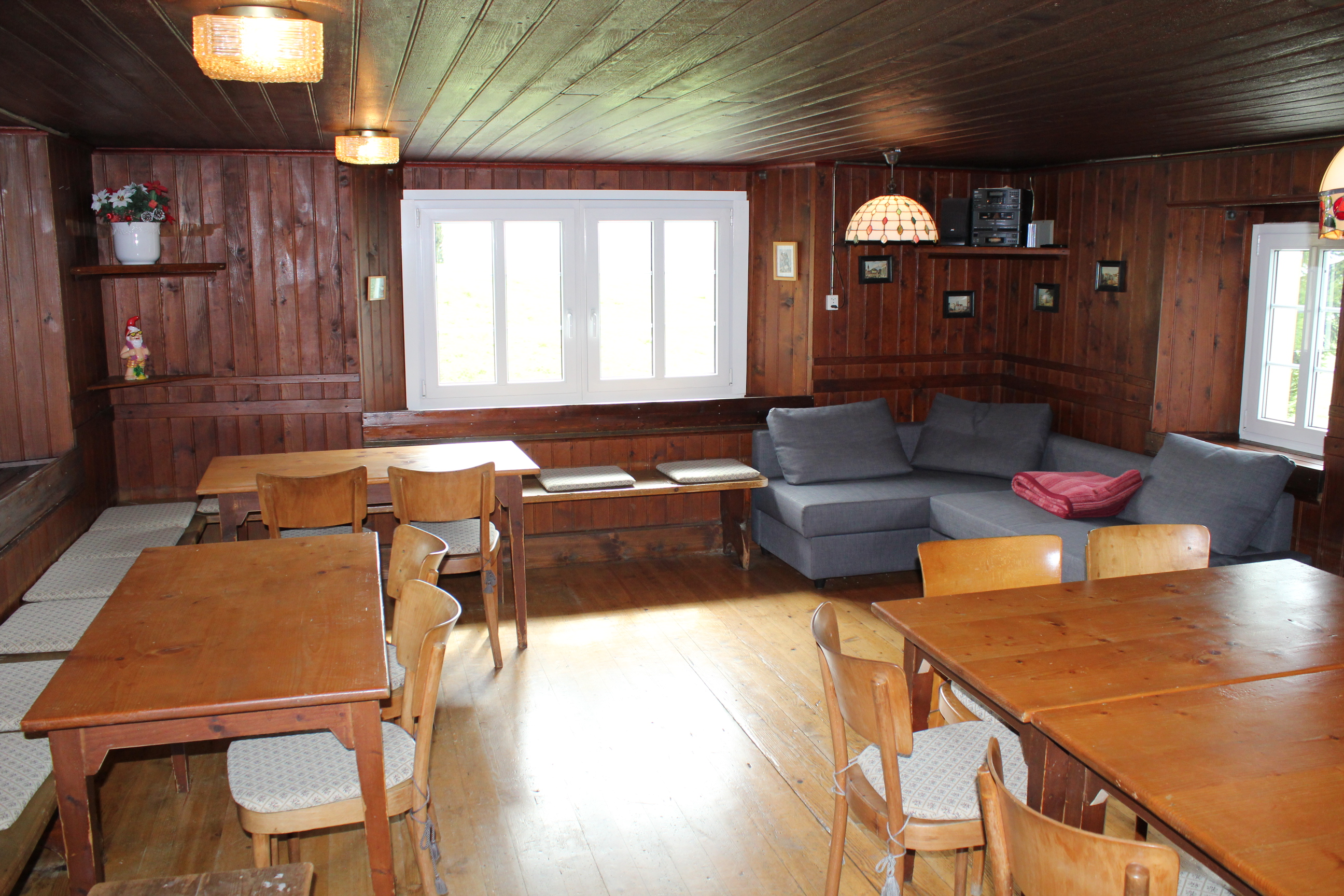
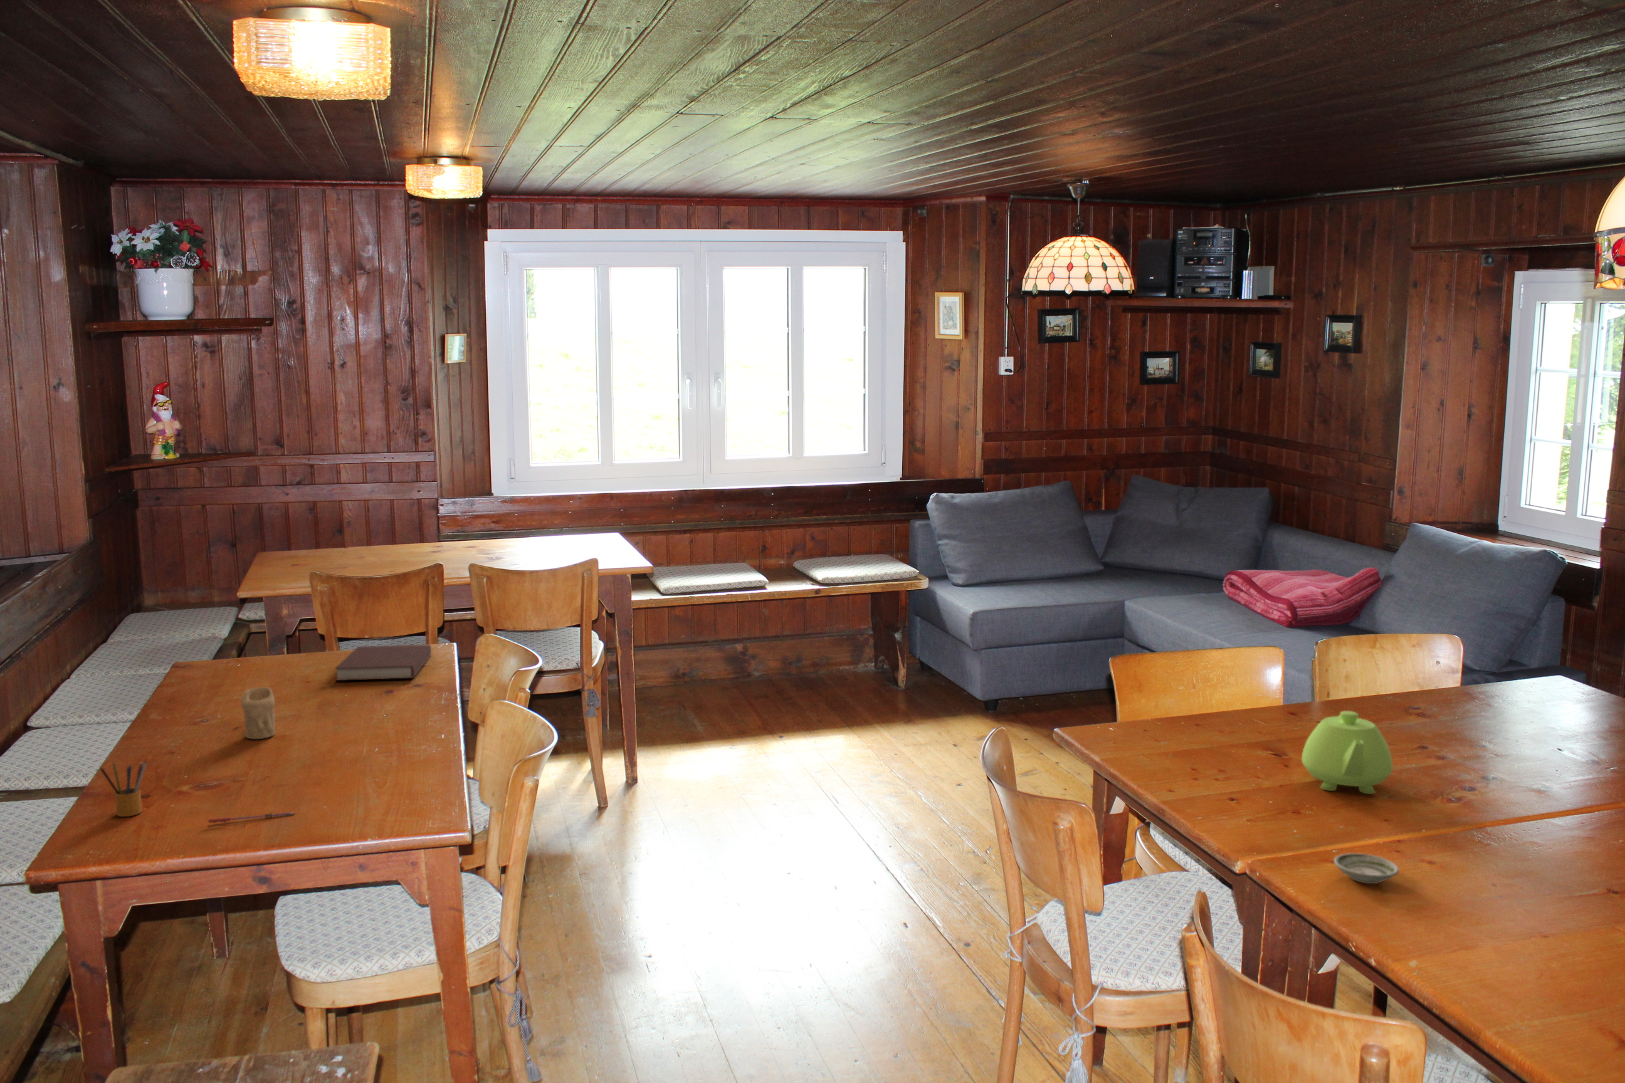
+ notebook (384, 662)
+ pencil box (127, 786)
+ pen (251, 817)
+ teapot (1347, 749)
+ candle (260, 713)
+ saucer (1365, 870)
